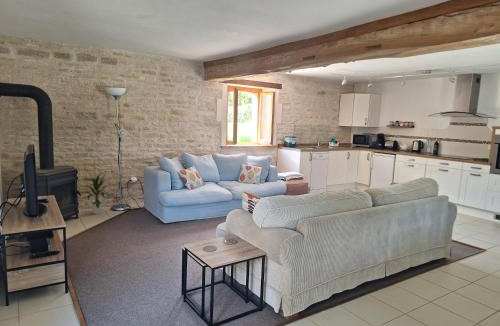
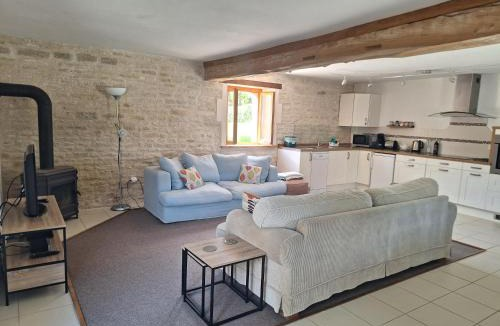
- indoor plant (96, 193)
